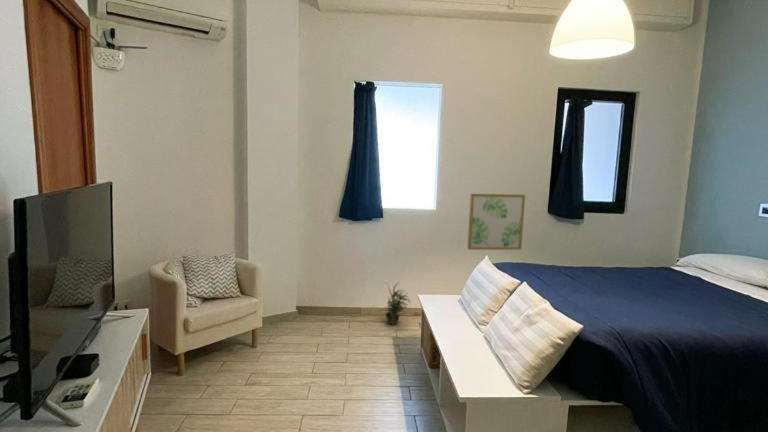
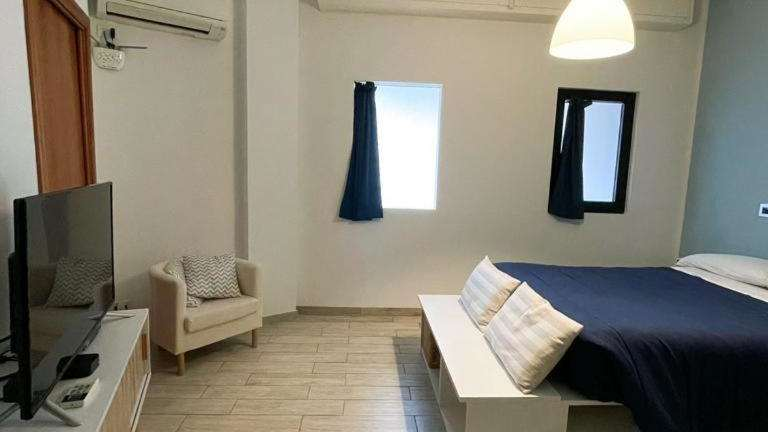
- potted plant (396, 303)
- wall art (496, 221)
